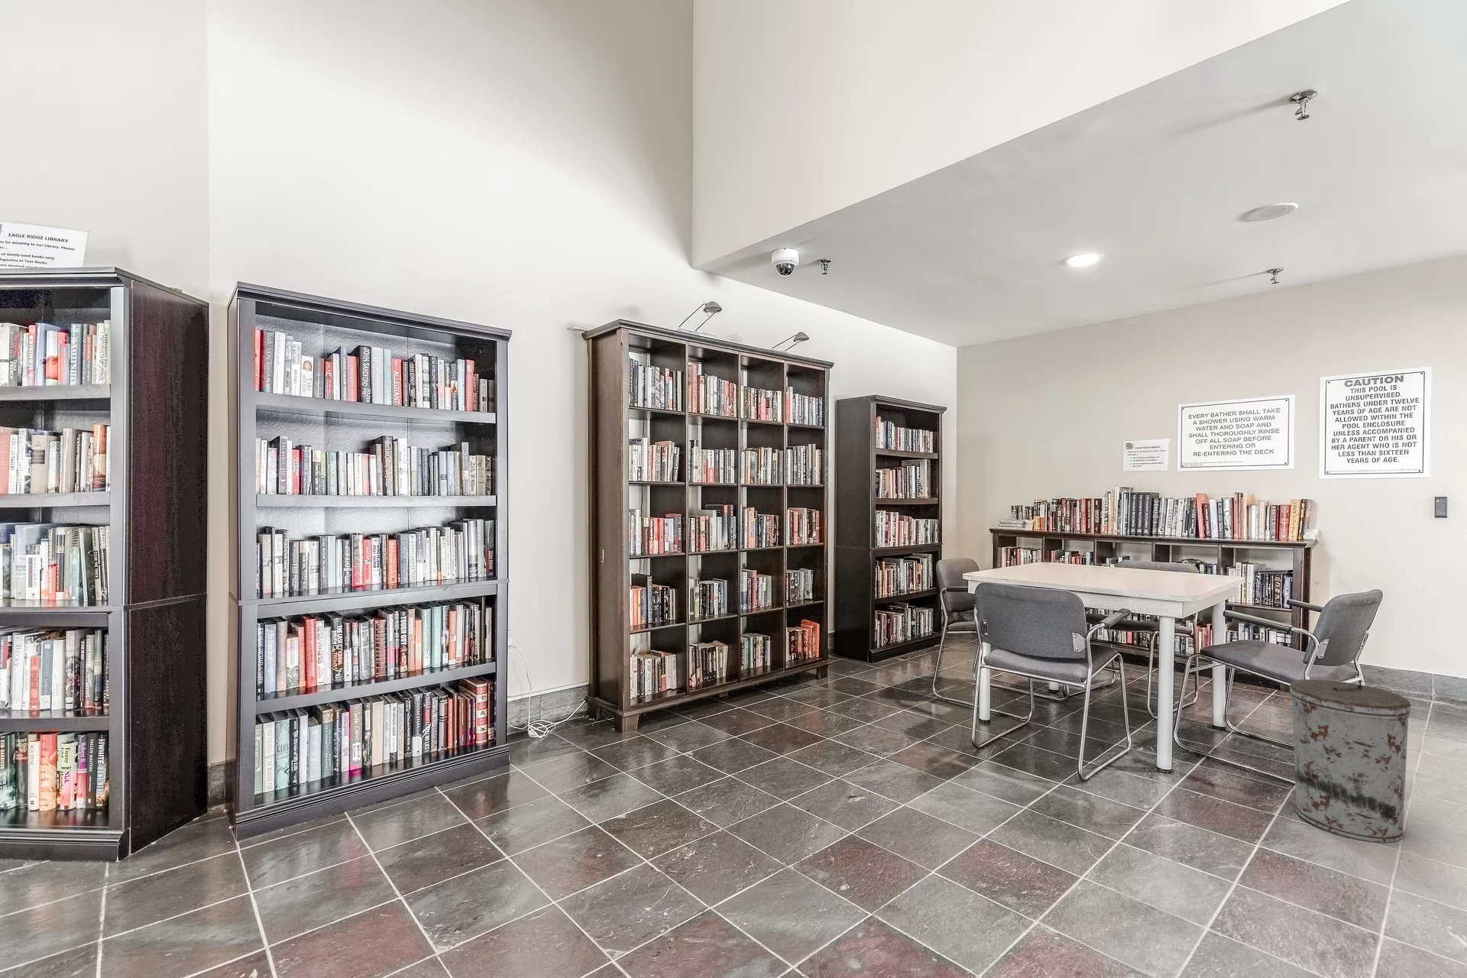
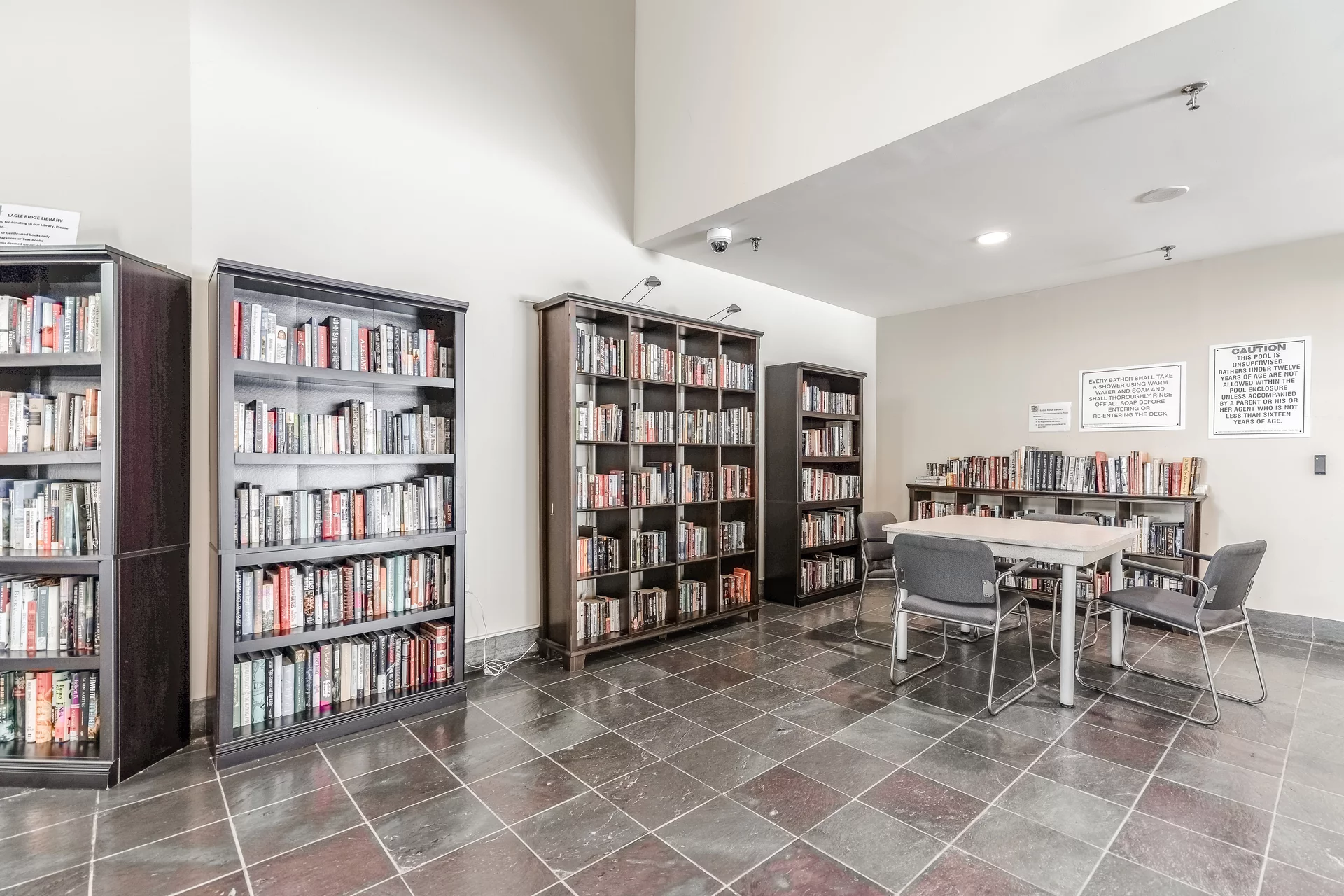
- trash can (1347, 753)
